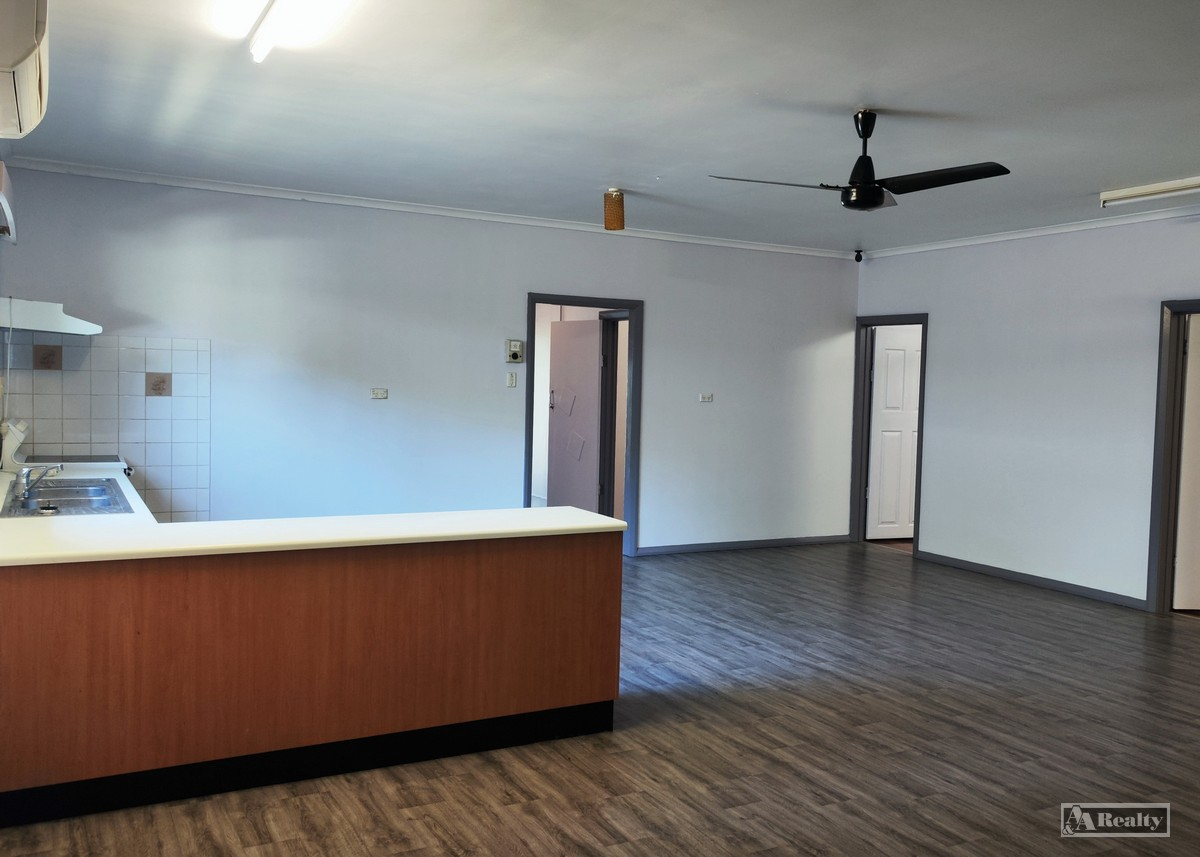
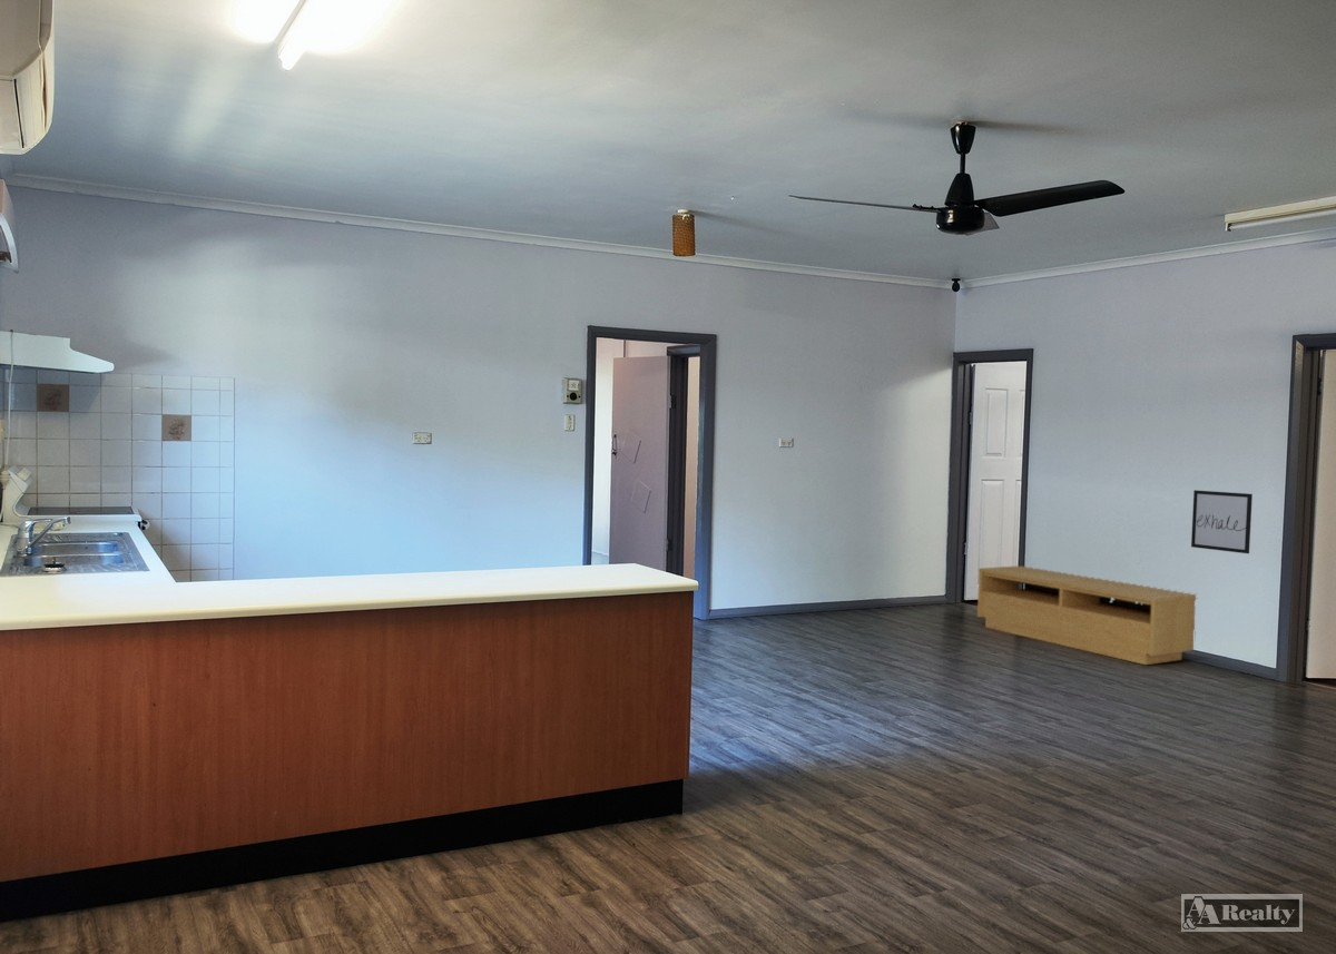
+ wall art (1220, 521)
+ tv stand (1079, 611)
